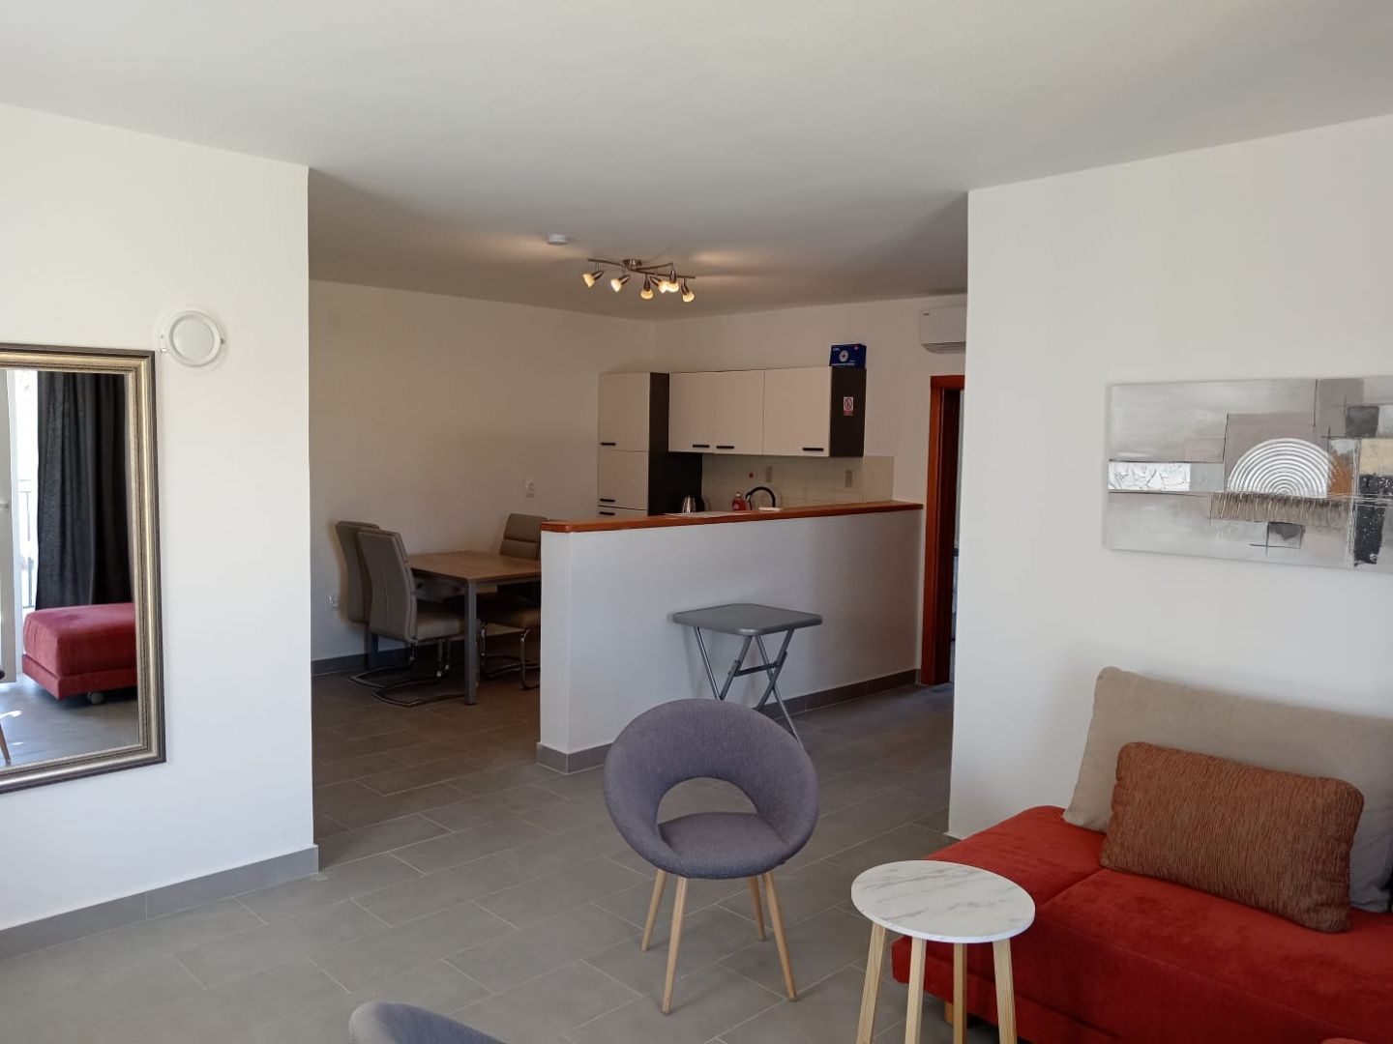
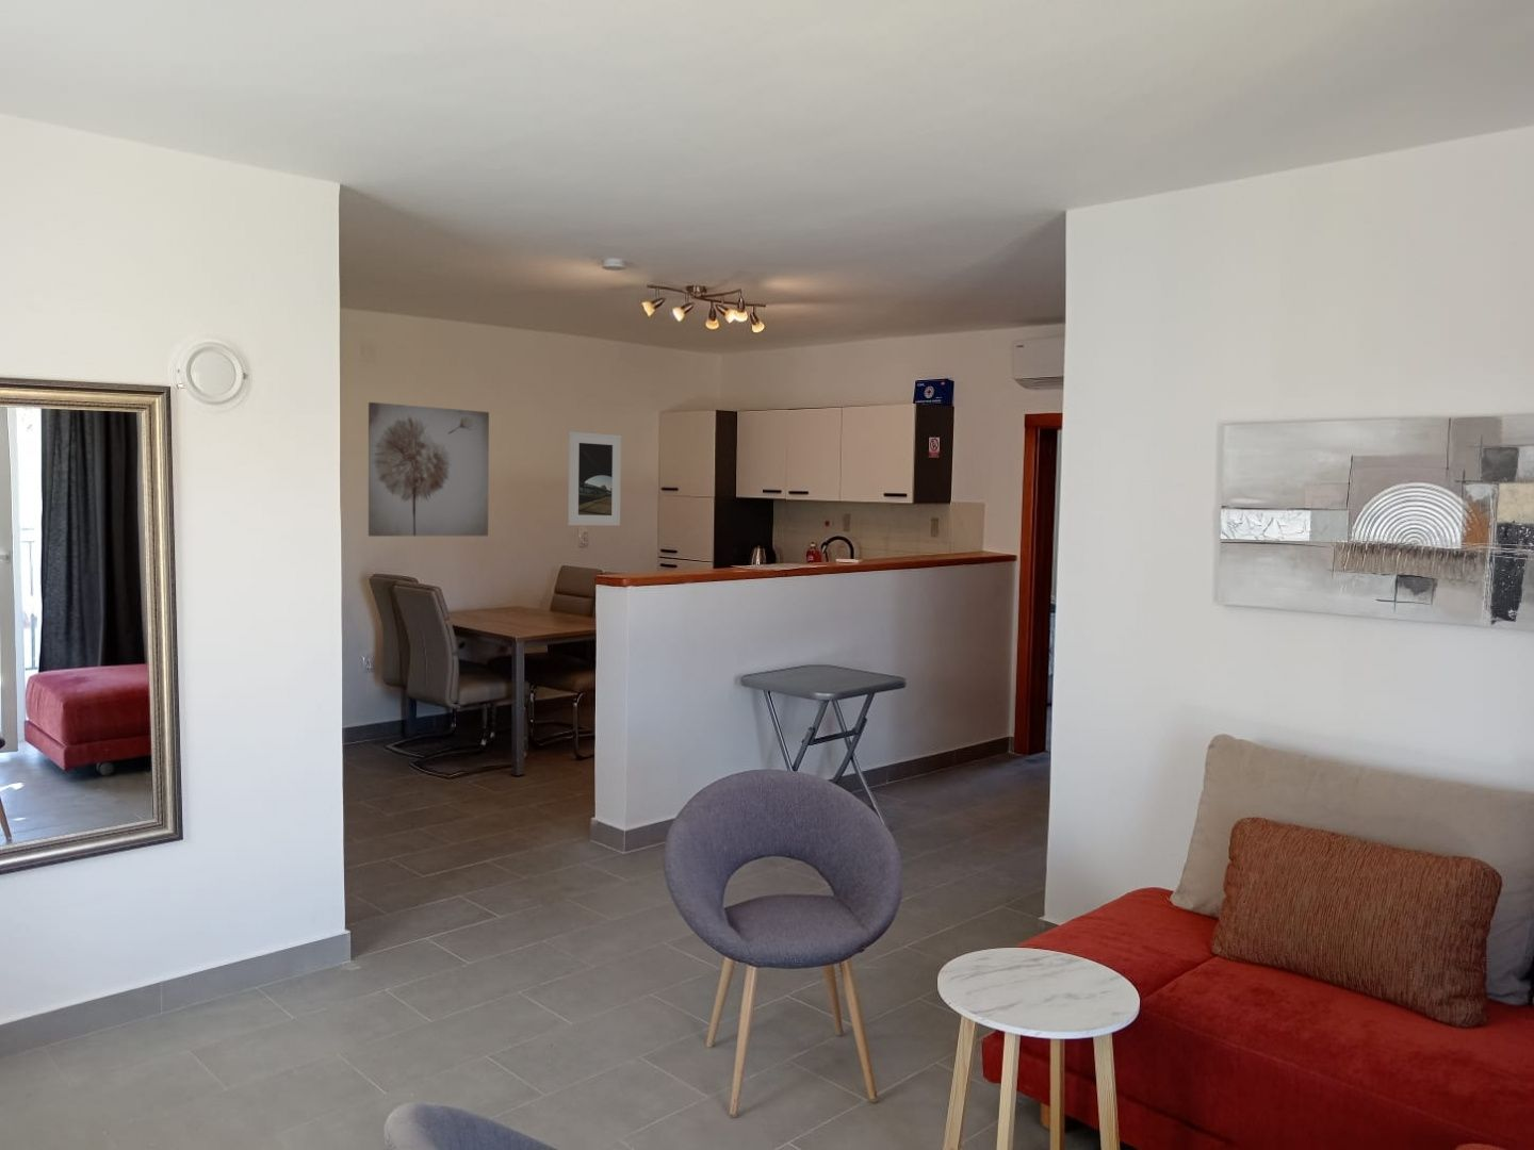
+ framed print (594, 480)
+ wall art (430, 471)
